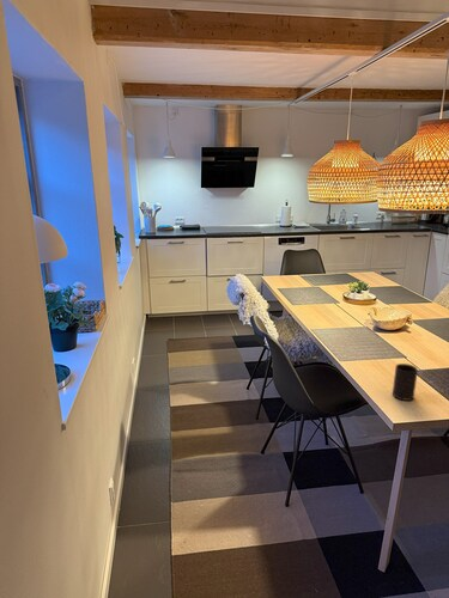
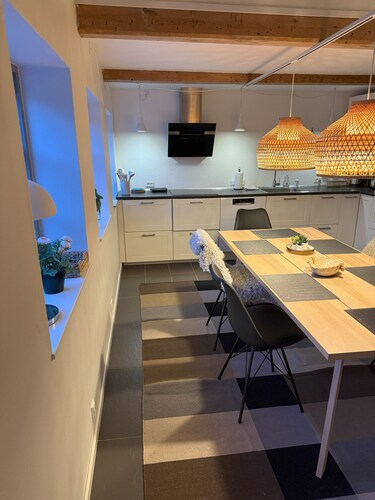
- cup (405, 382)
